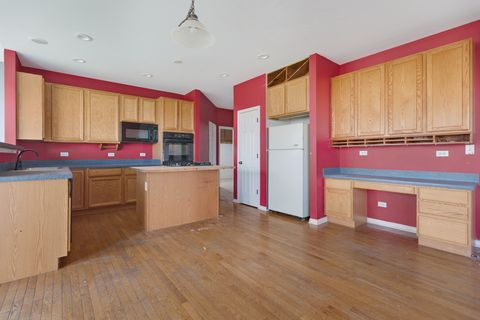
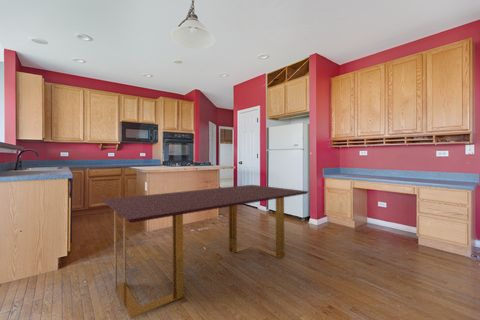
+ dining table (229, 232)
